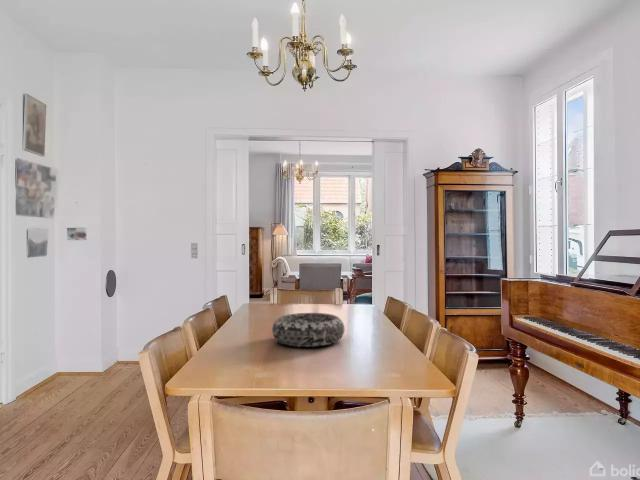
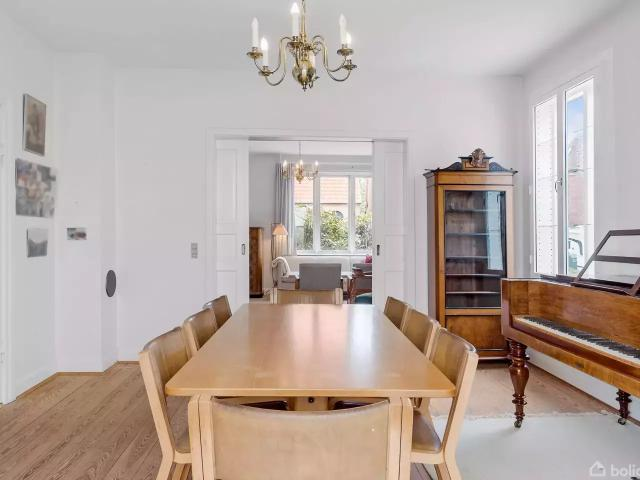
- decorative bowl (308, 329)
